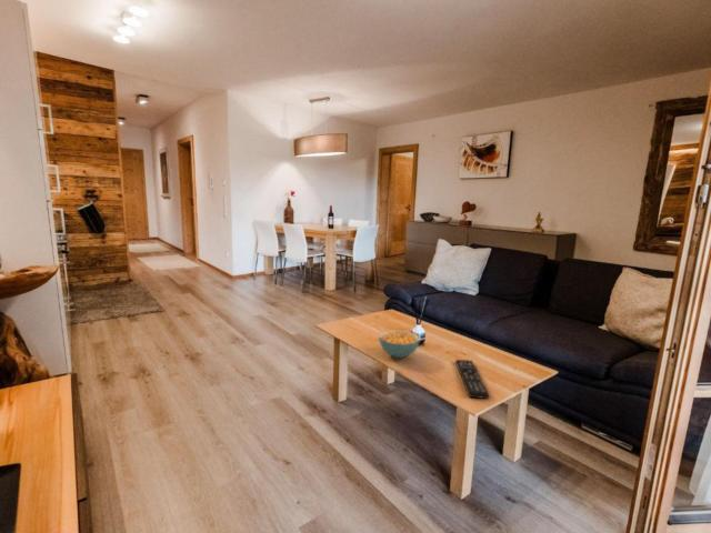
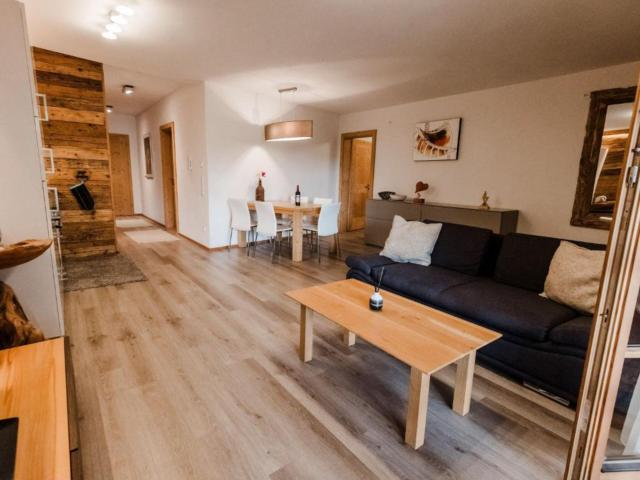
- remote control (470, 376)
- cereal bowl (398, 345)
